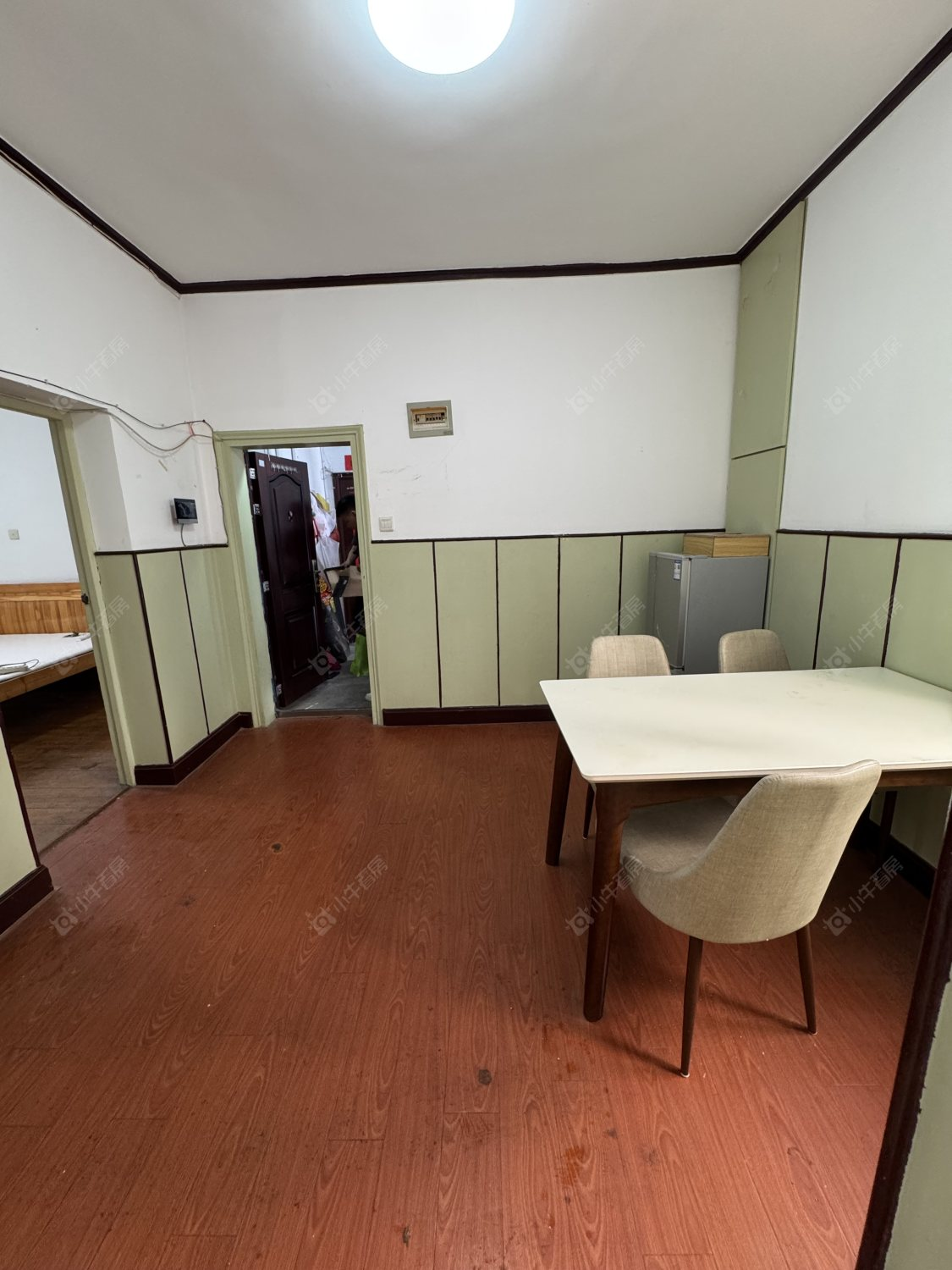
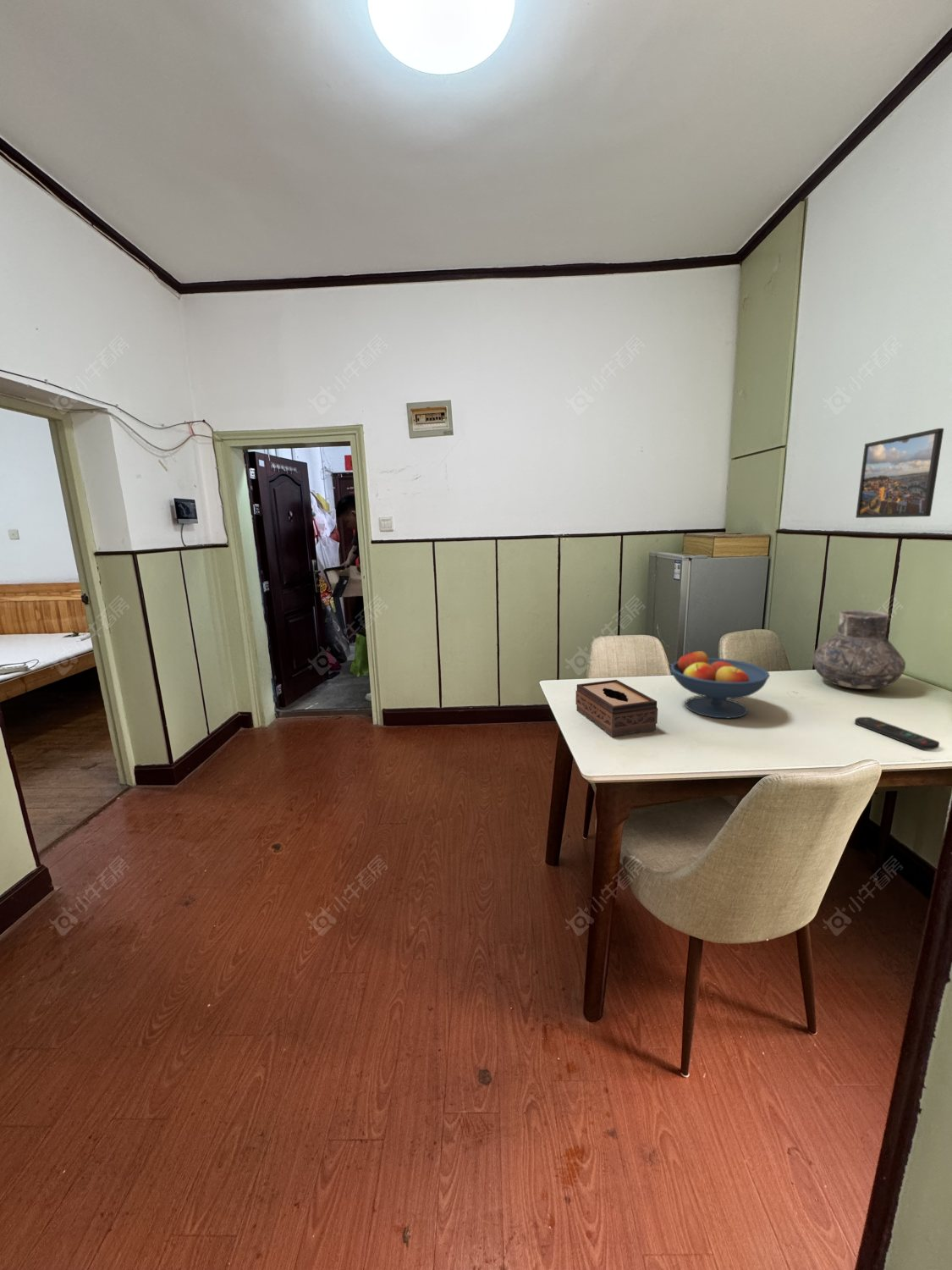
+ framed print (895, 478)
+ tissue box (614, 706)
+ vase (858, 649)
+ fruit bowl (717, 682)
+ remote control (894, 732)
